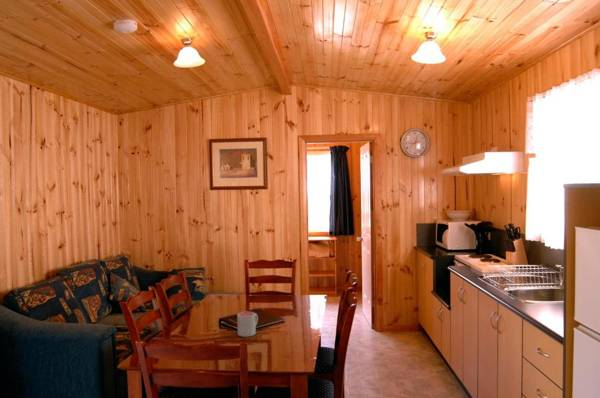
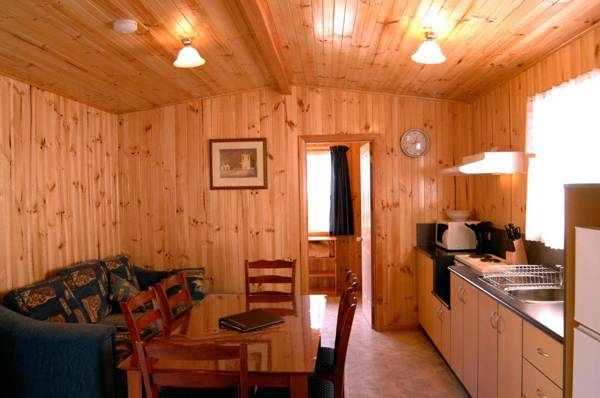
- mug (249, 322)
